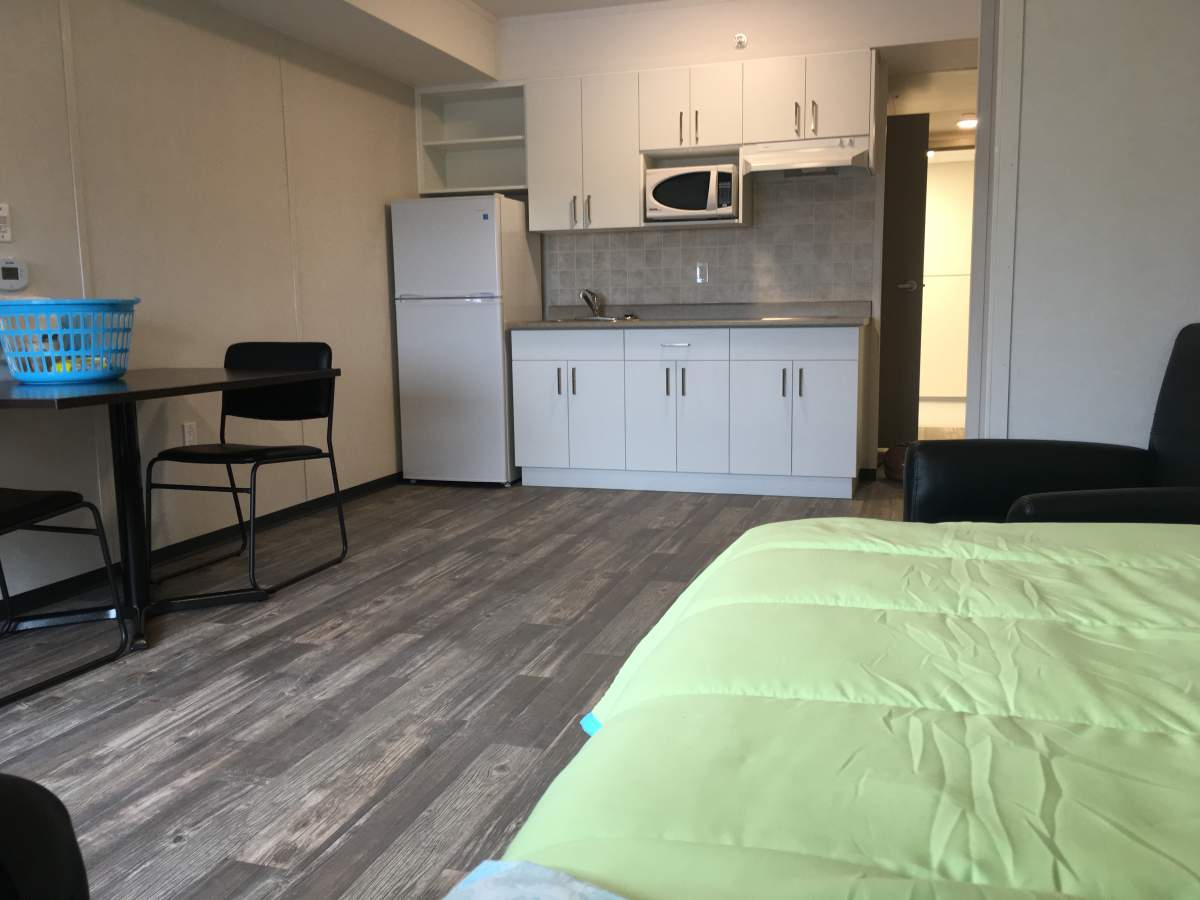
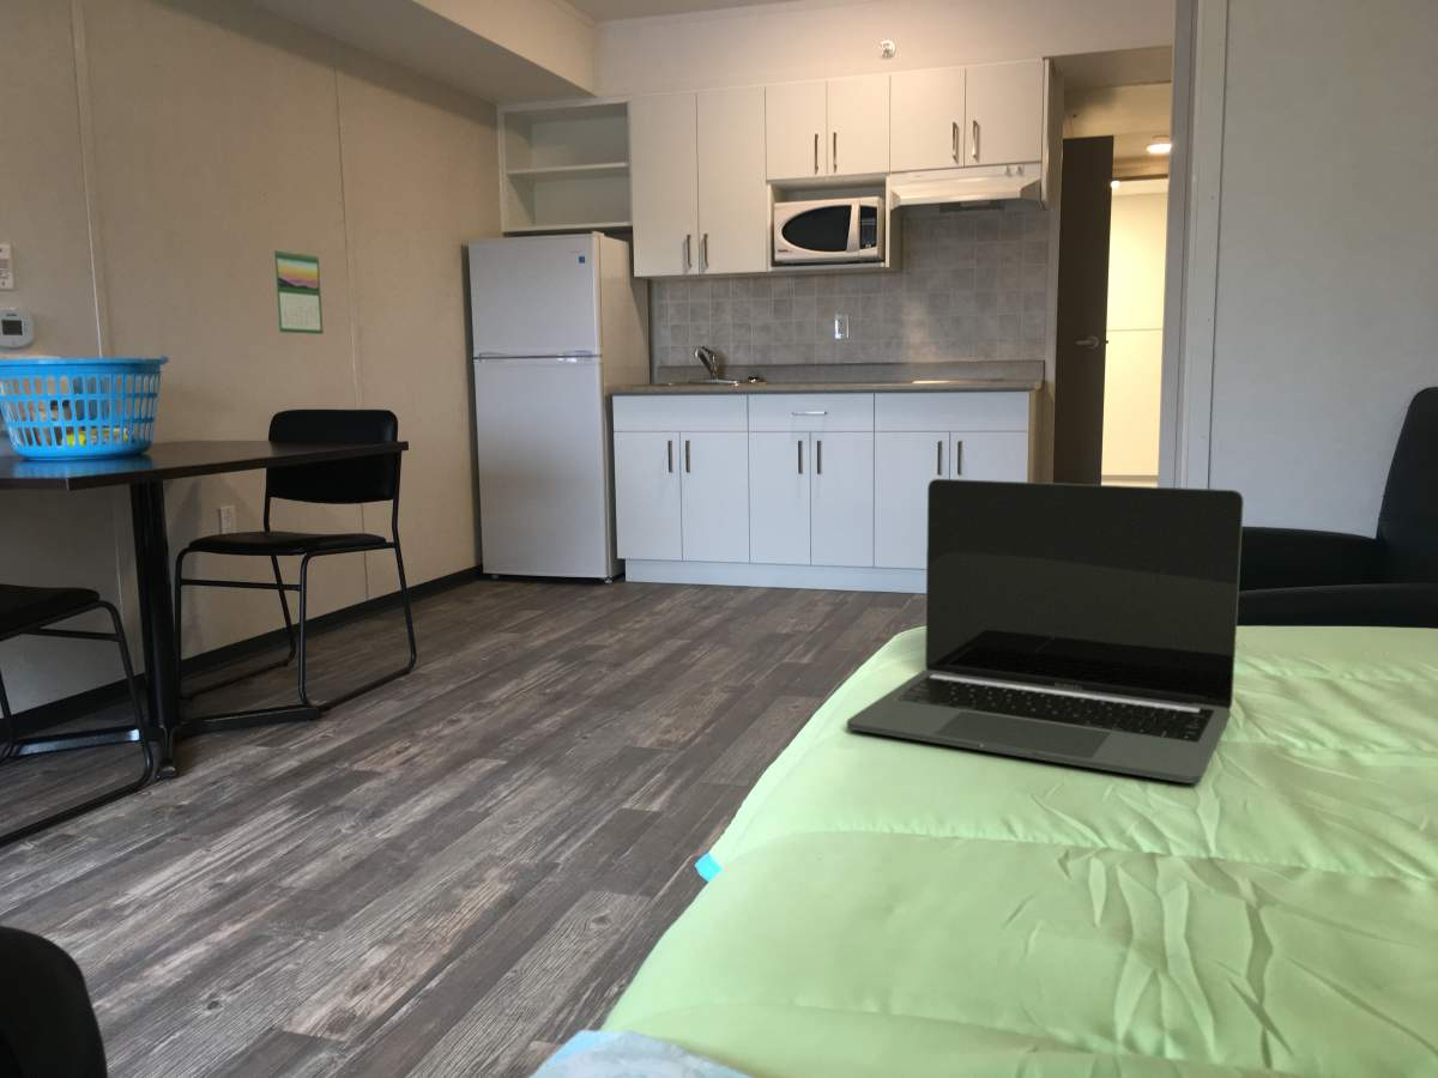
+ calendar (298, 291)
+ laptop (1044, 611)
